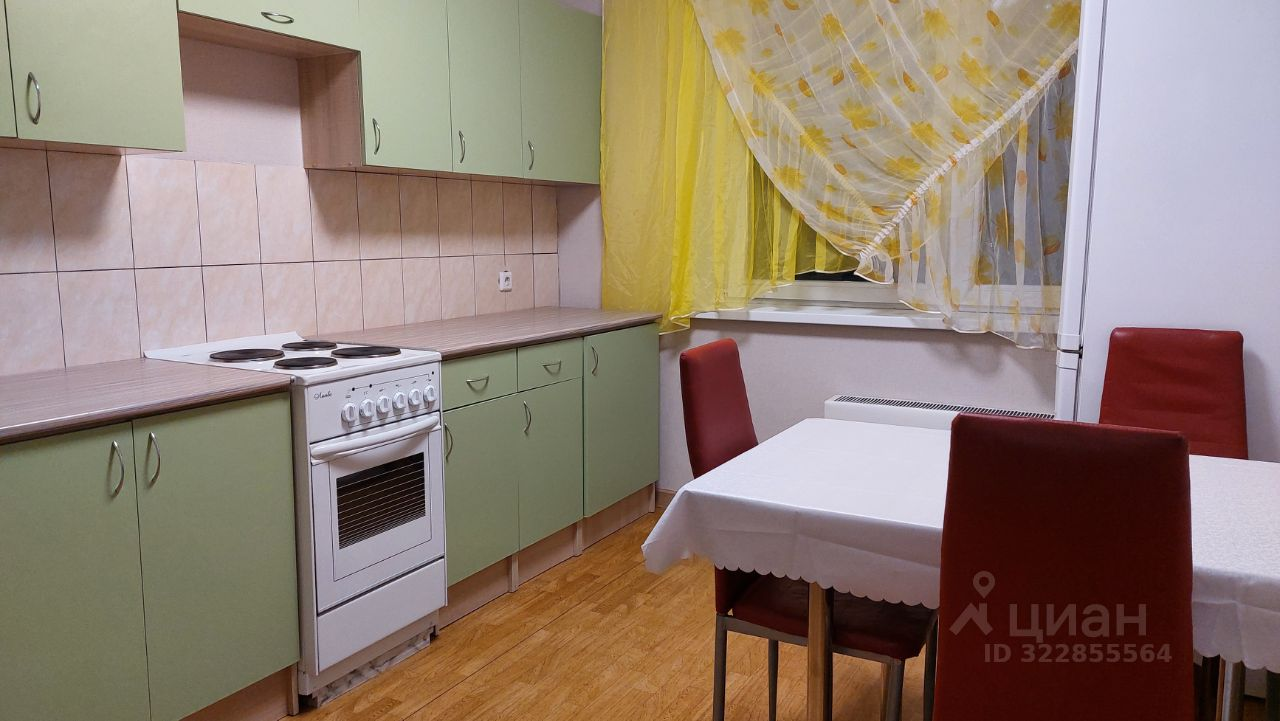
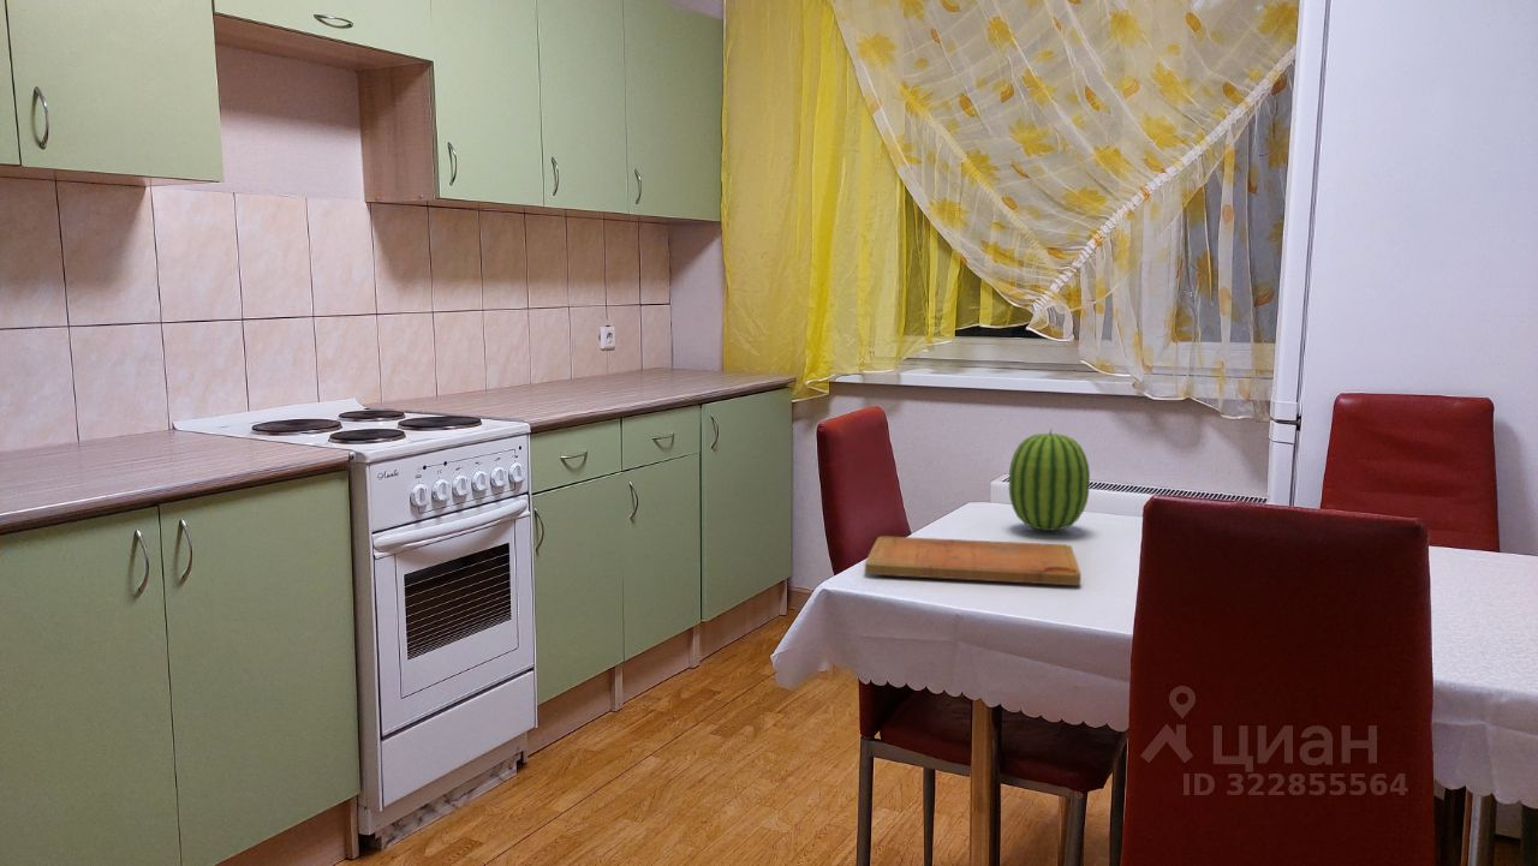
+ cutting board (971, 559)
+ fruit (1048, 478)
